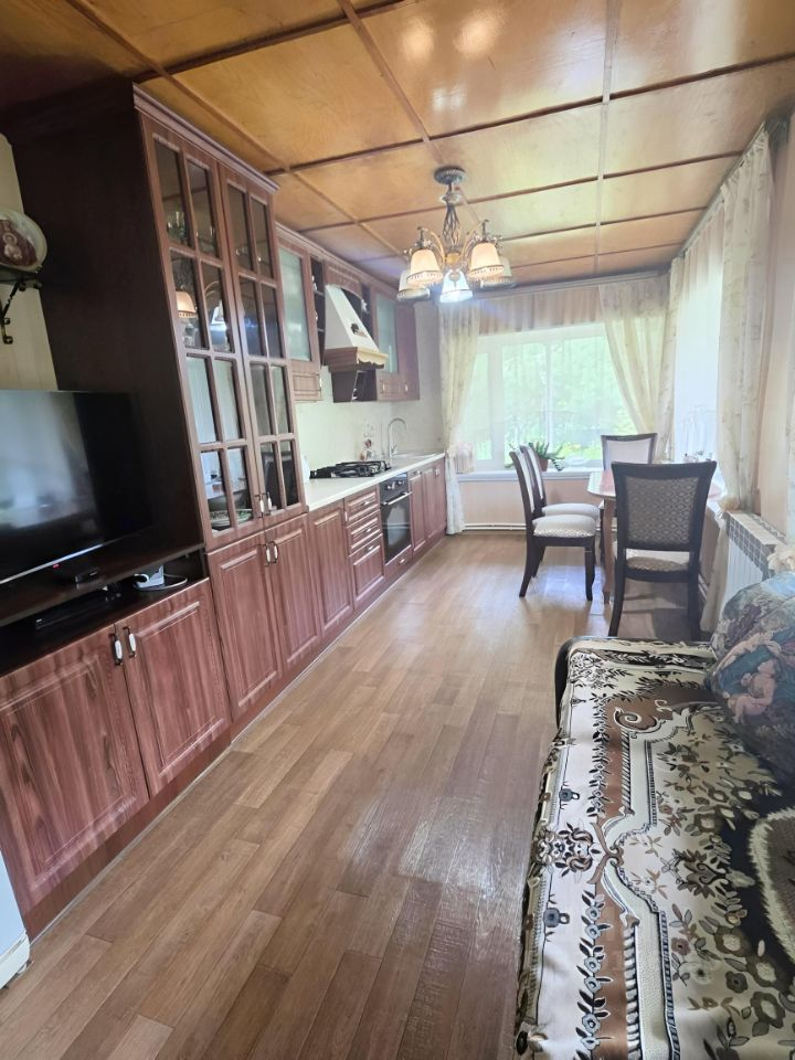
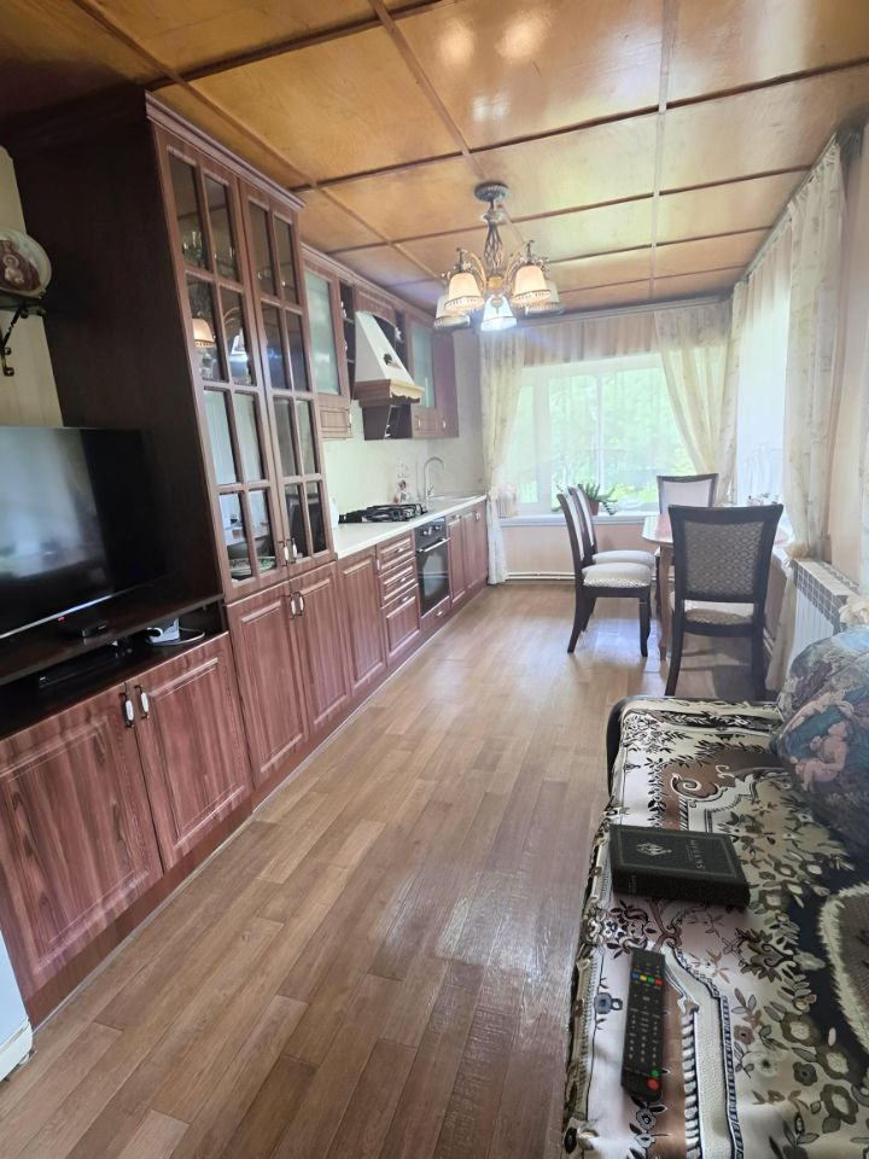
+ remote control (645, 1015)
+ book (671, 857)
